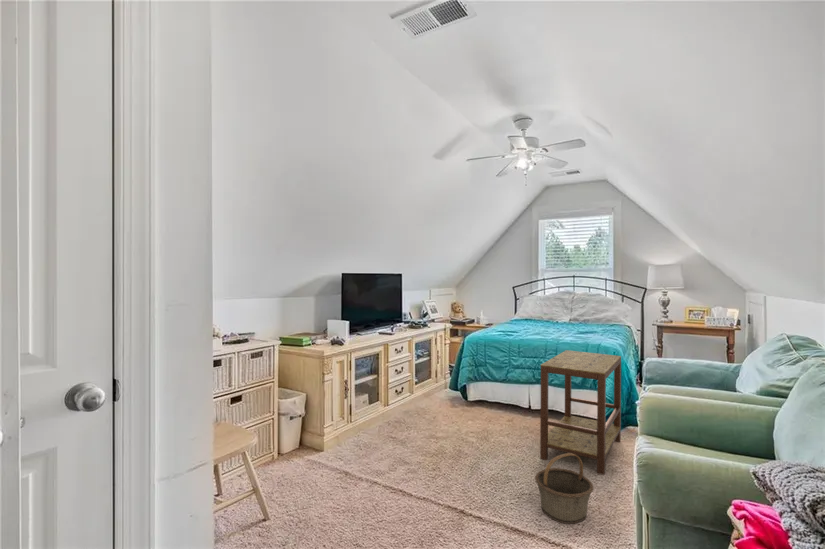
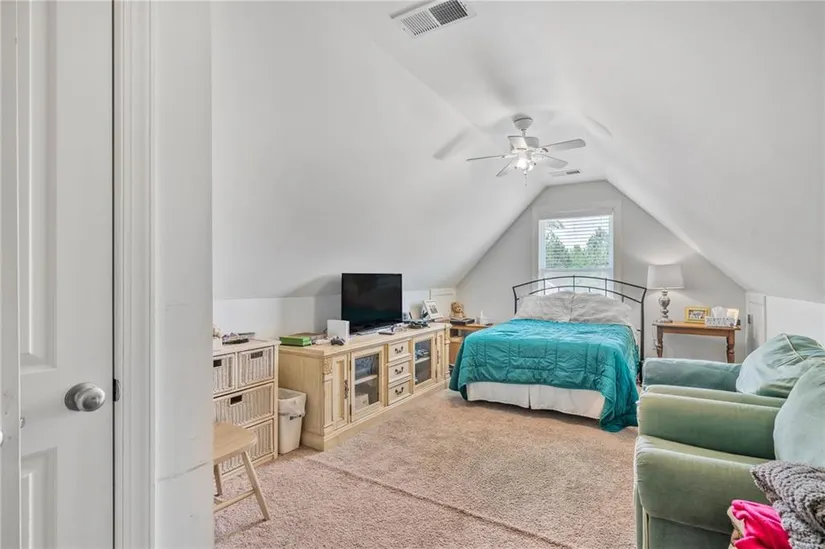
- basket (563, 482)
- side table (584, 403)
